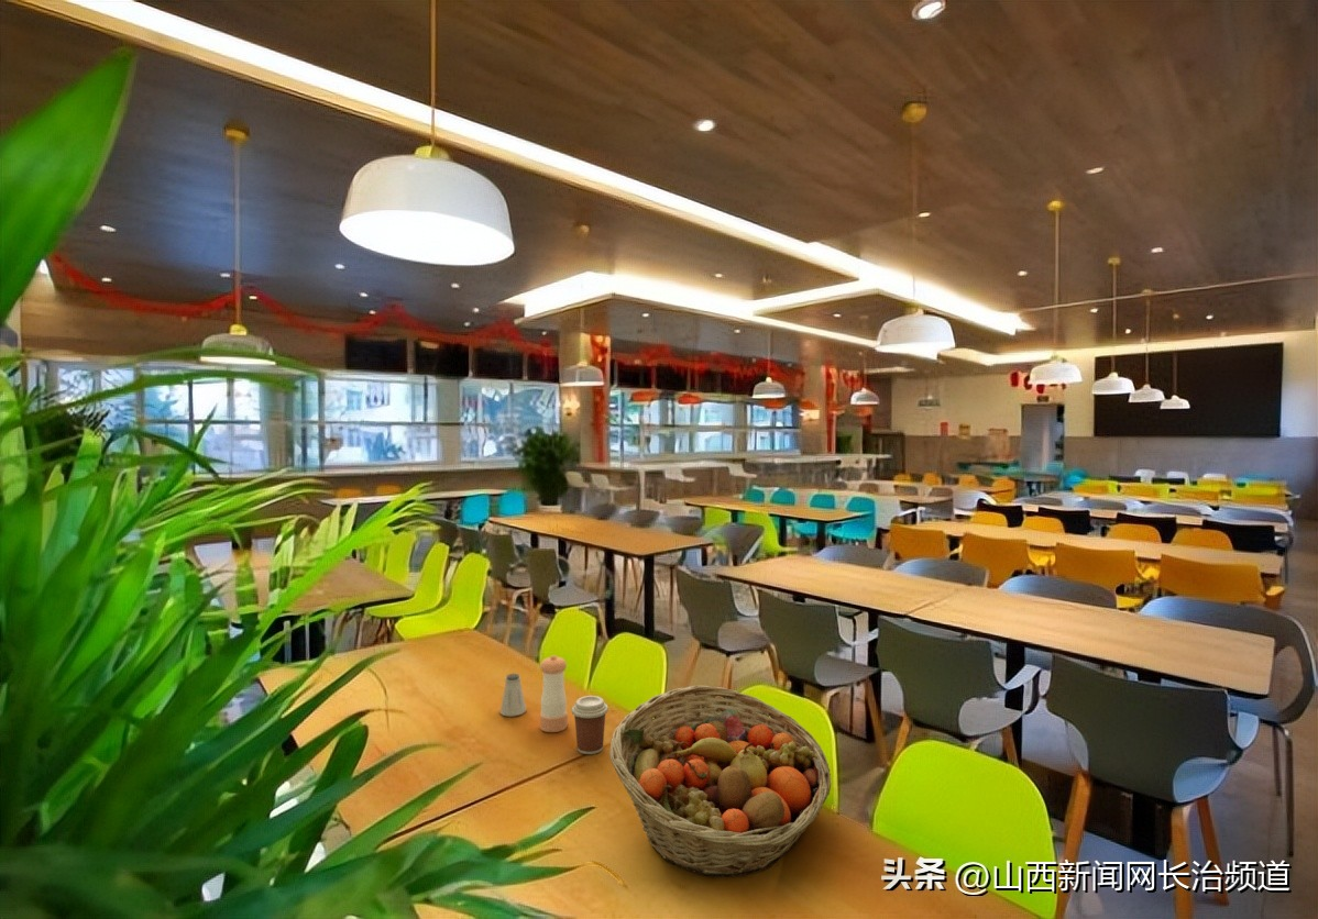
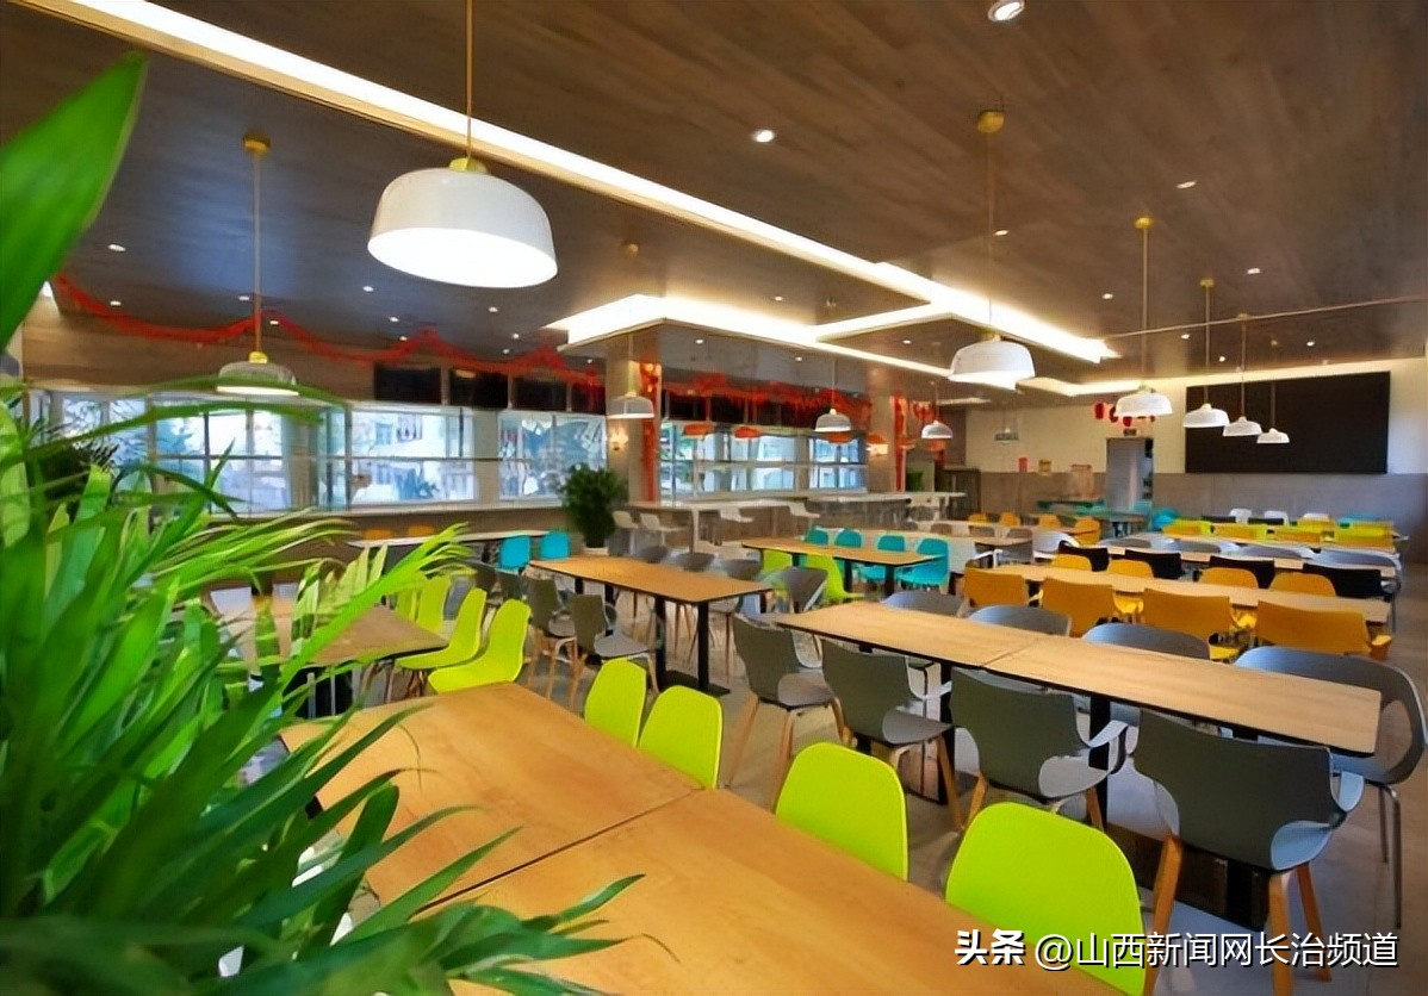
- coffee cup (590, 724)
- saltshaker (513, 693)
- fruit basket (722, 771)
- pepper shaker (553, 690)
